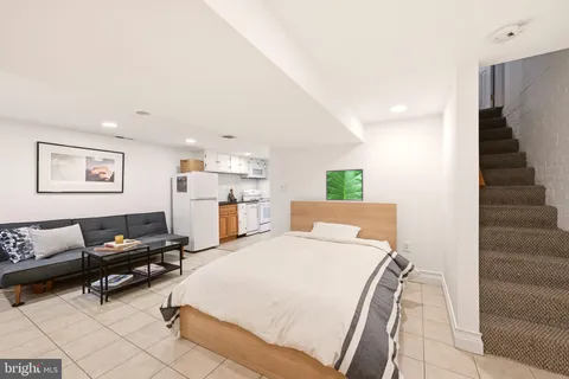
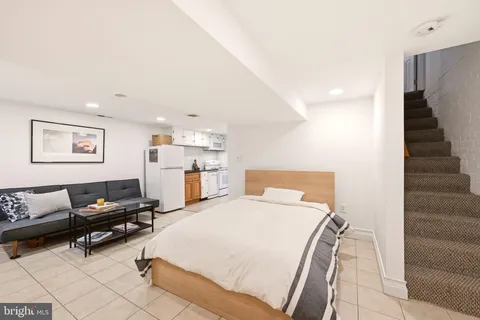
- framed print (344, 185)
